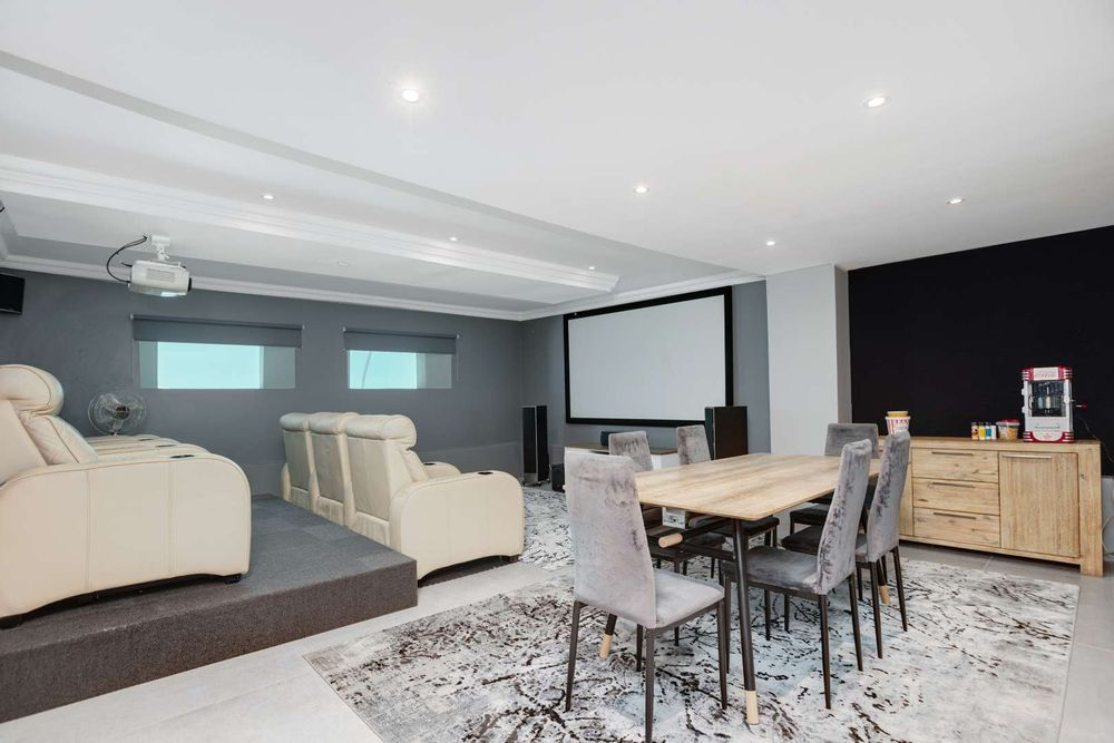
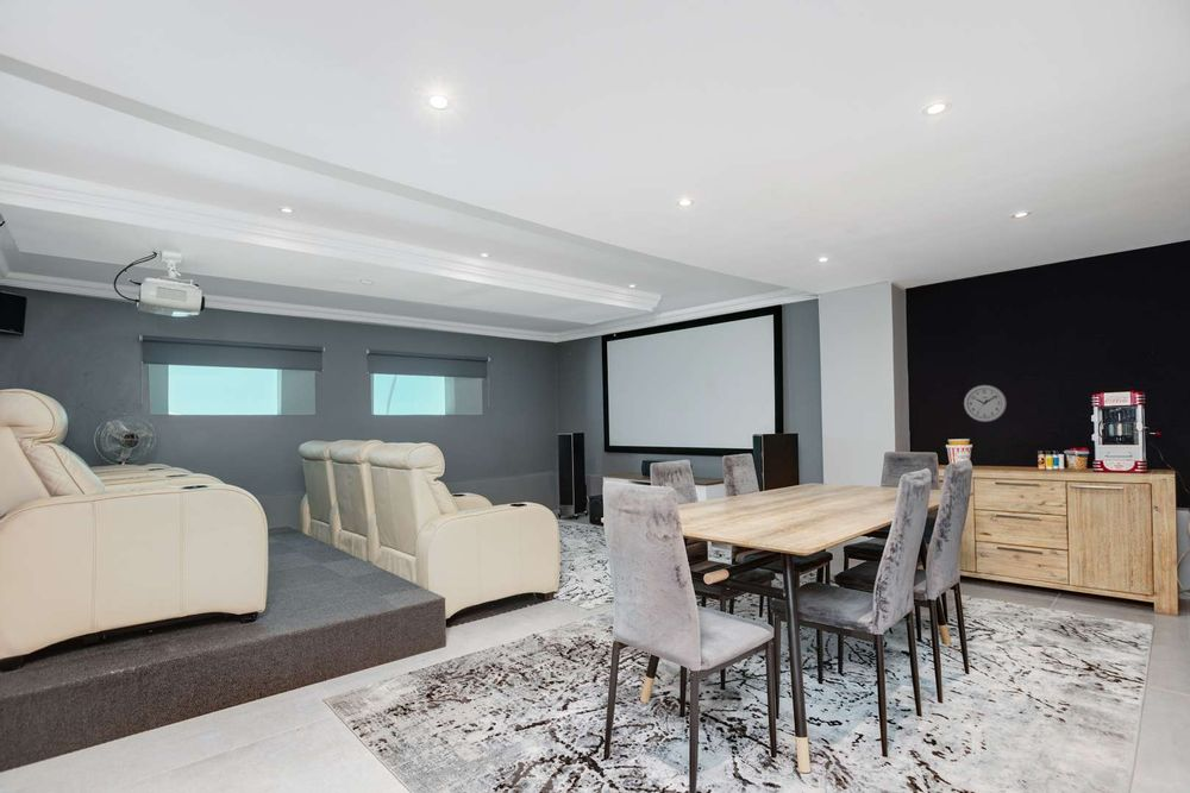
+ wall clock (984, 403)
